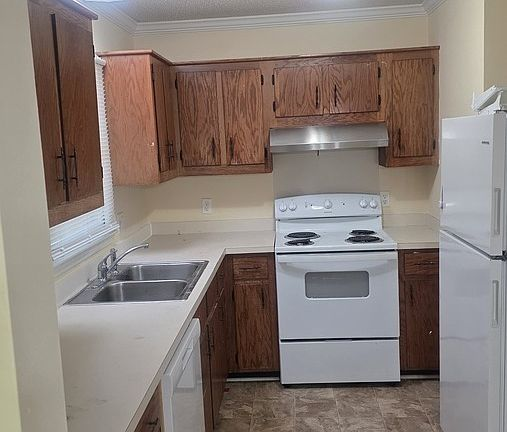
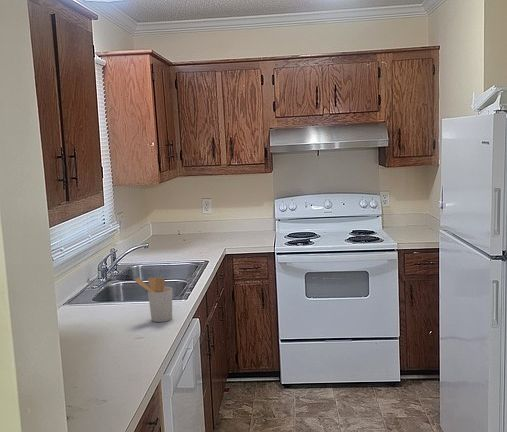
+ utensil holder (154, 297)
